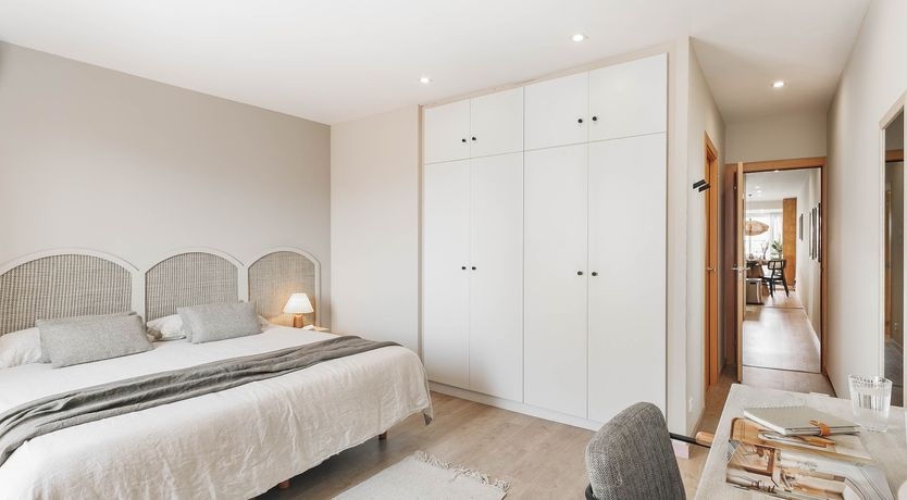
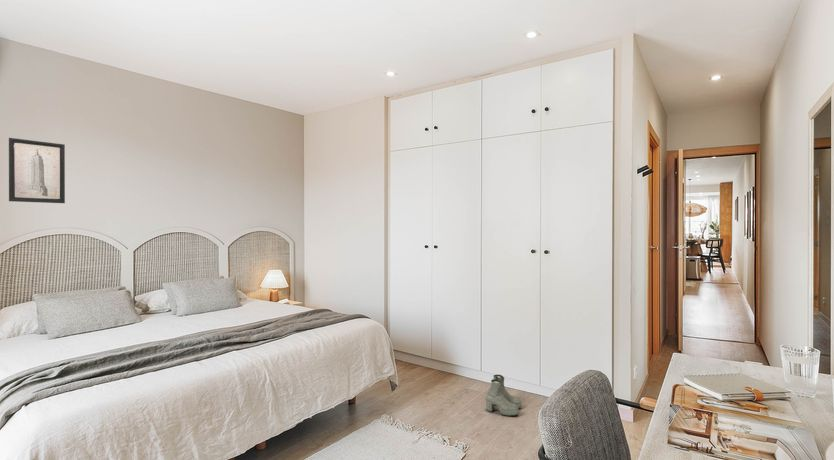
+ boots (503, 393)
+ wall art (37, 171)
